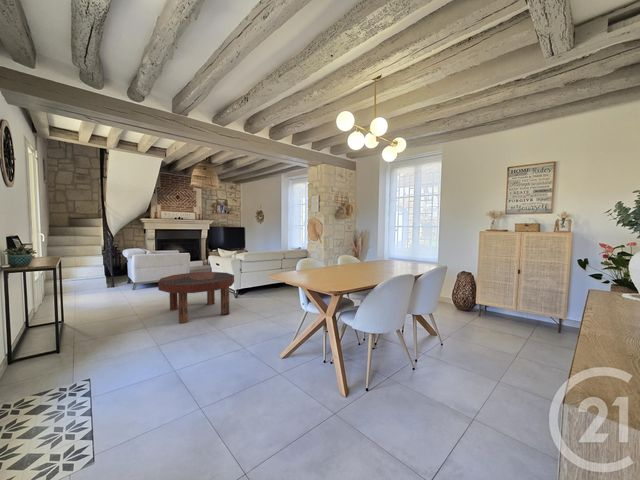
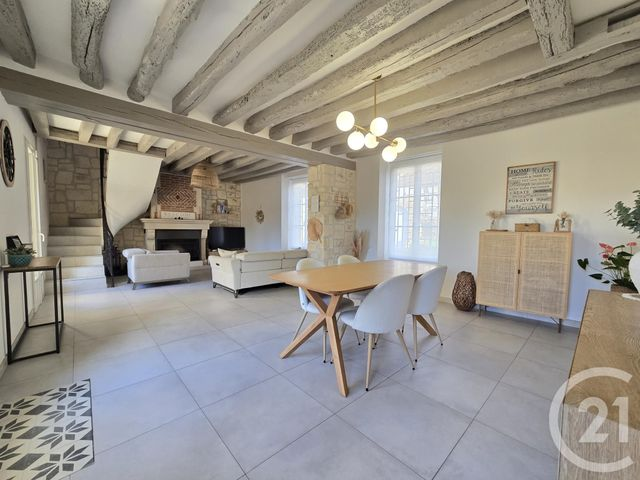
- coffee table (197, 292)
